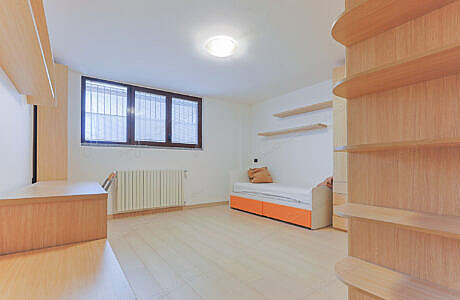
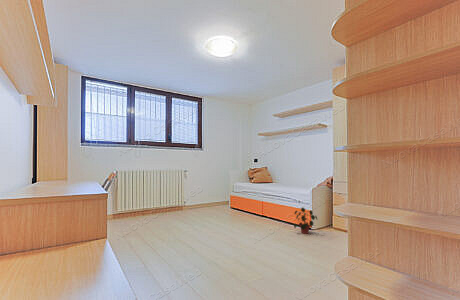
+ potted plant (305, 219)
